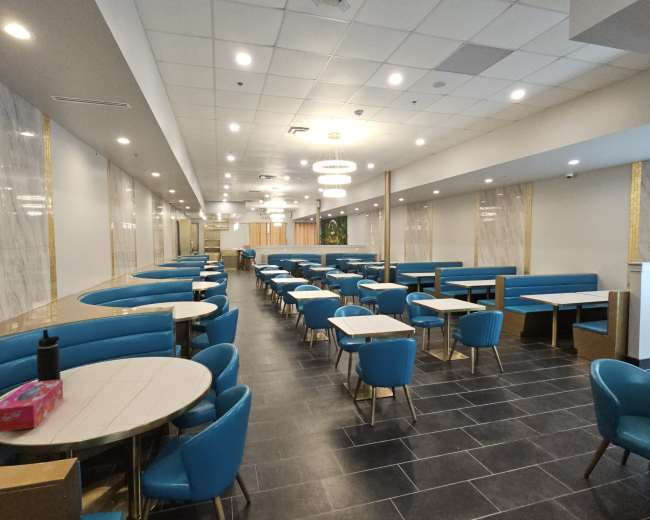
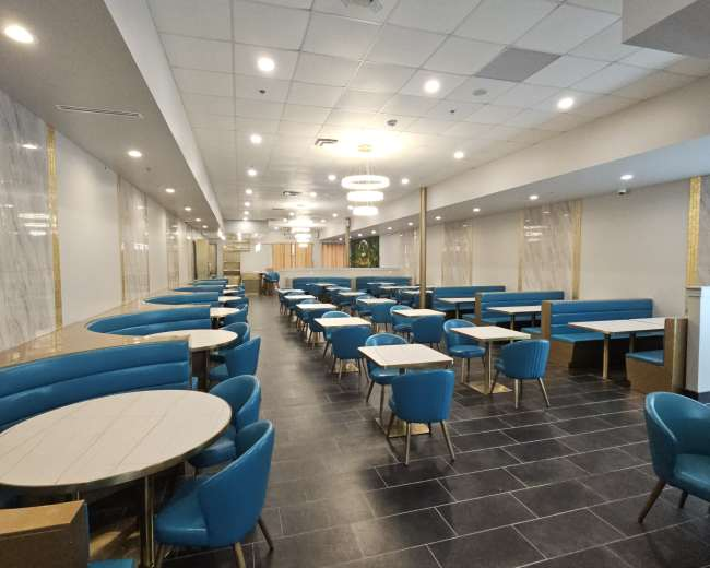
- water bottle (49, 357)
- tissue box (30, 403)
